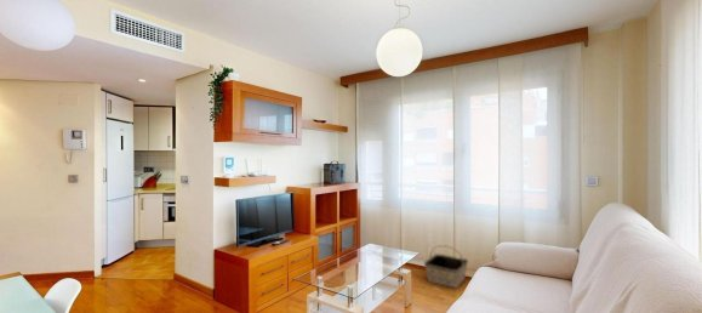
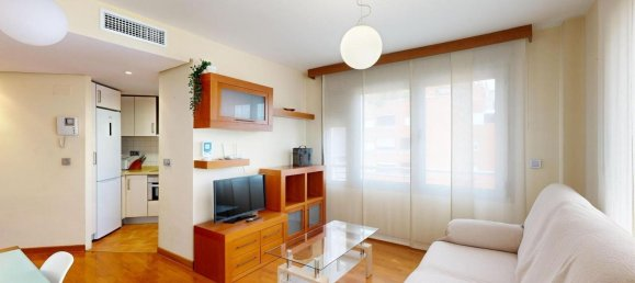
- basket (446, 262)
